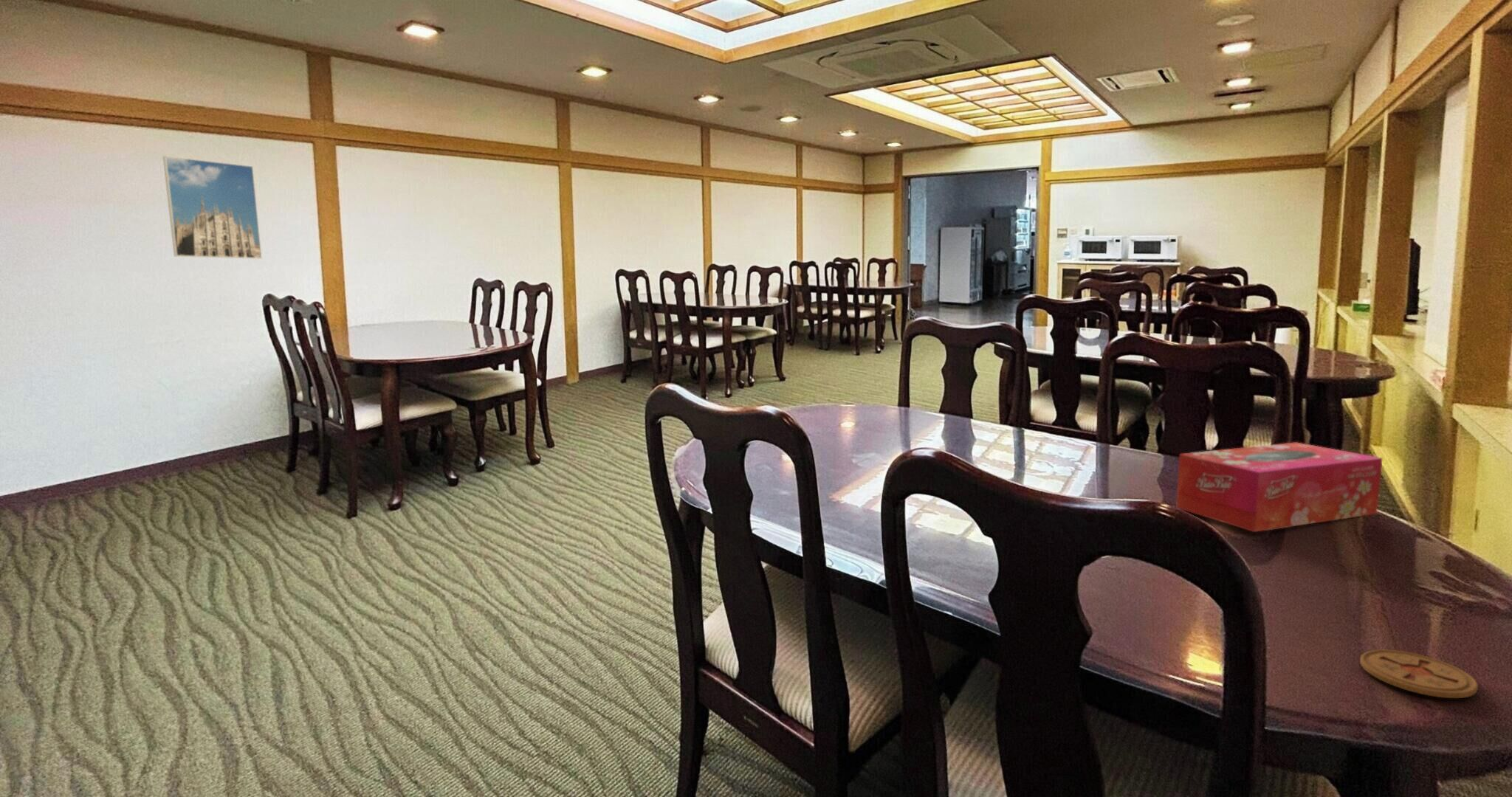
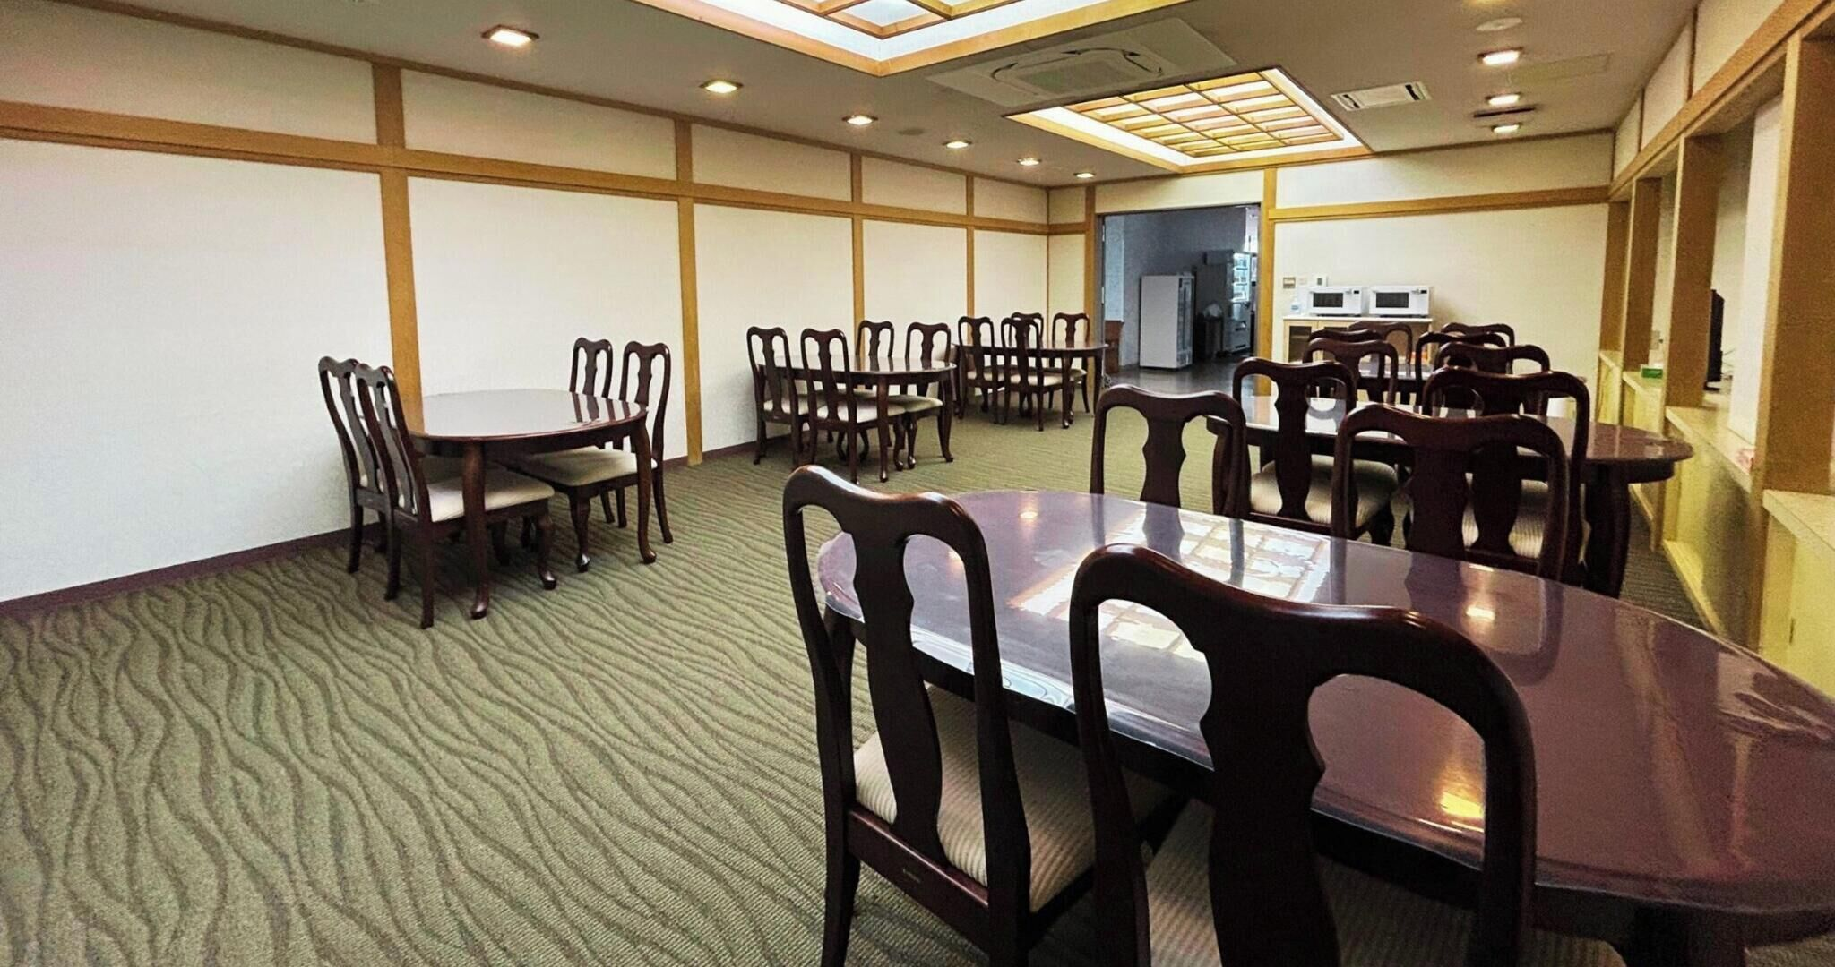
- coaster (1416, 672)
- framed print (214, 210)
- tissue box (1276, 483)
